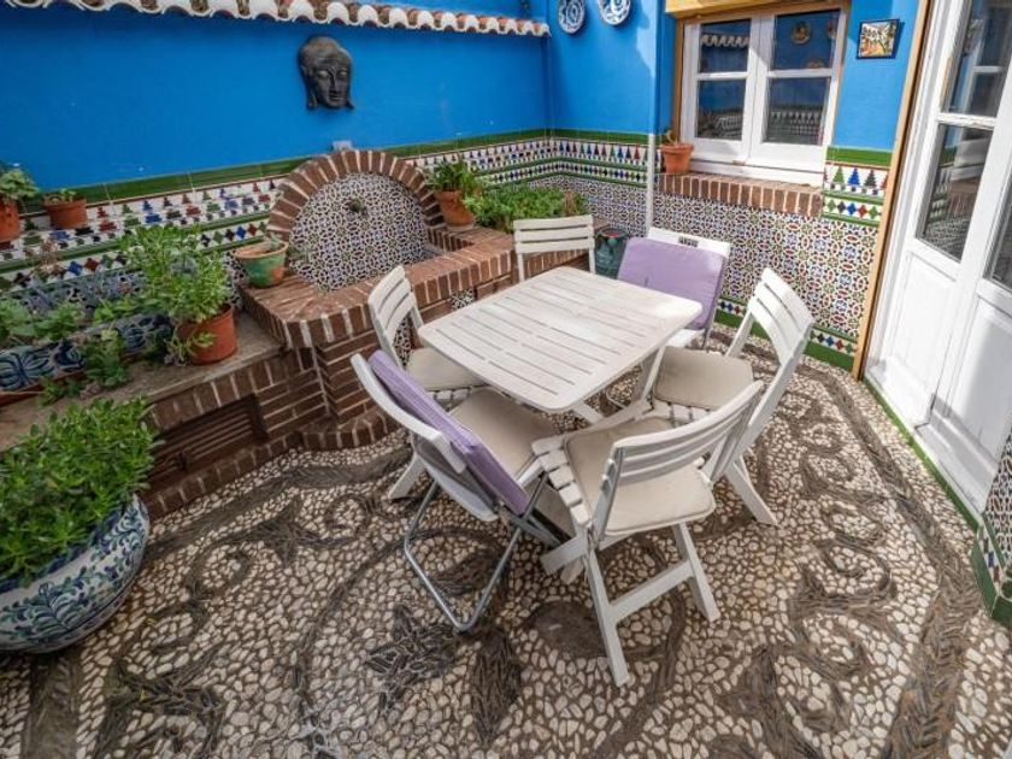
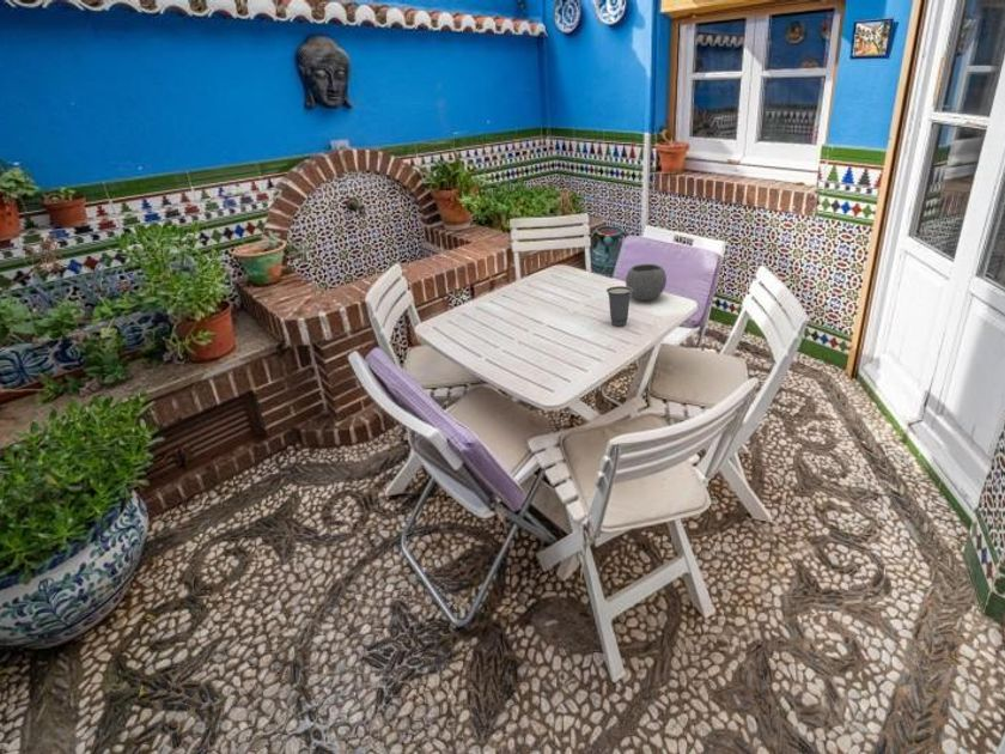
+ bowl (645, 282)
+ cup (619, 306)
